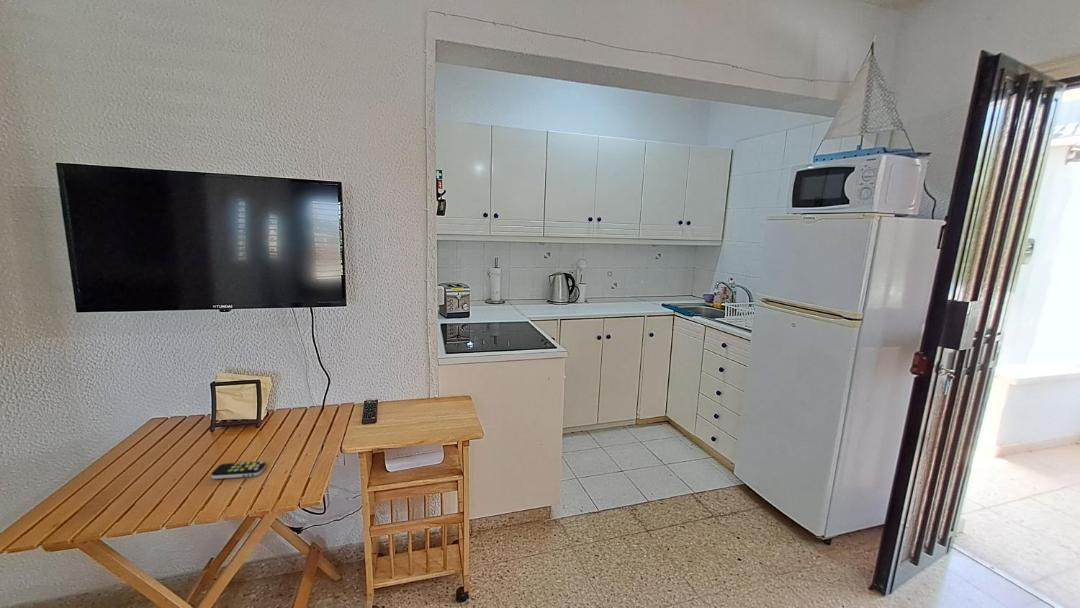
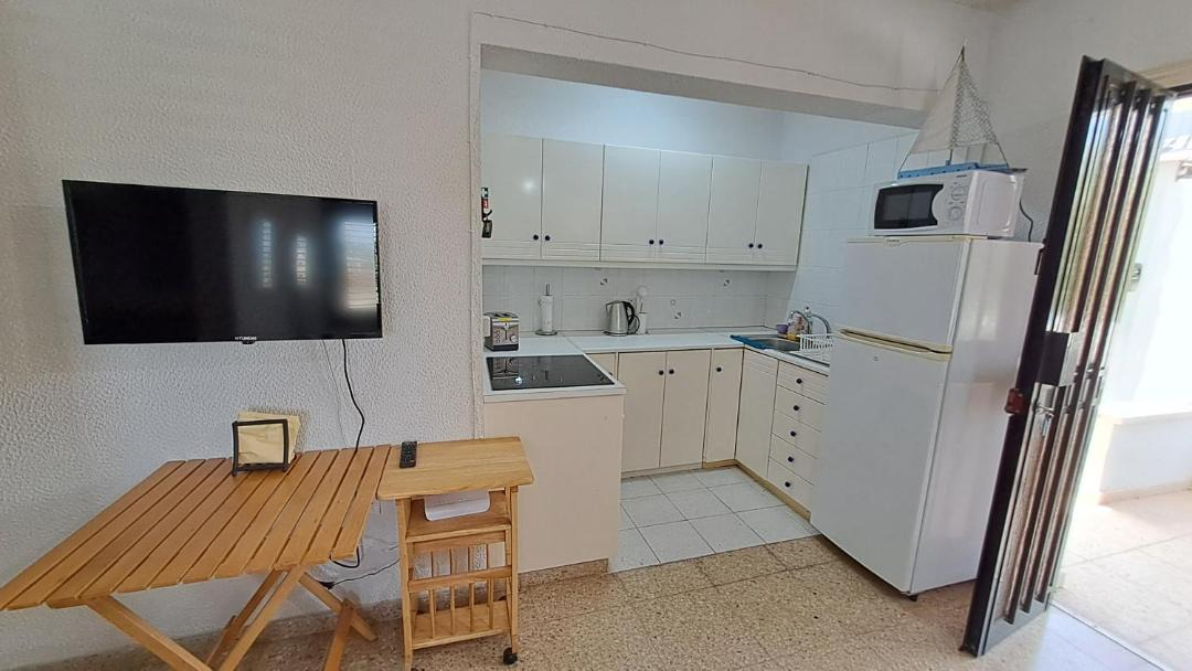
- remote control (239, 469)
